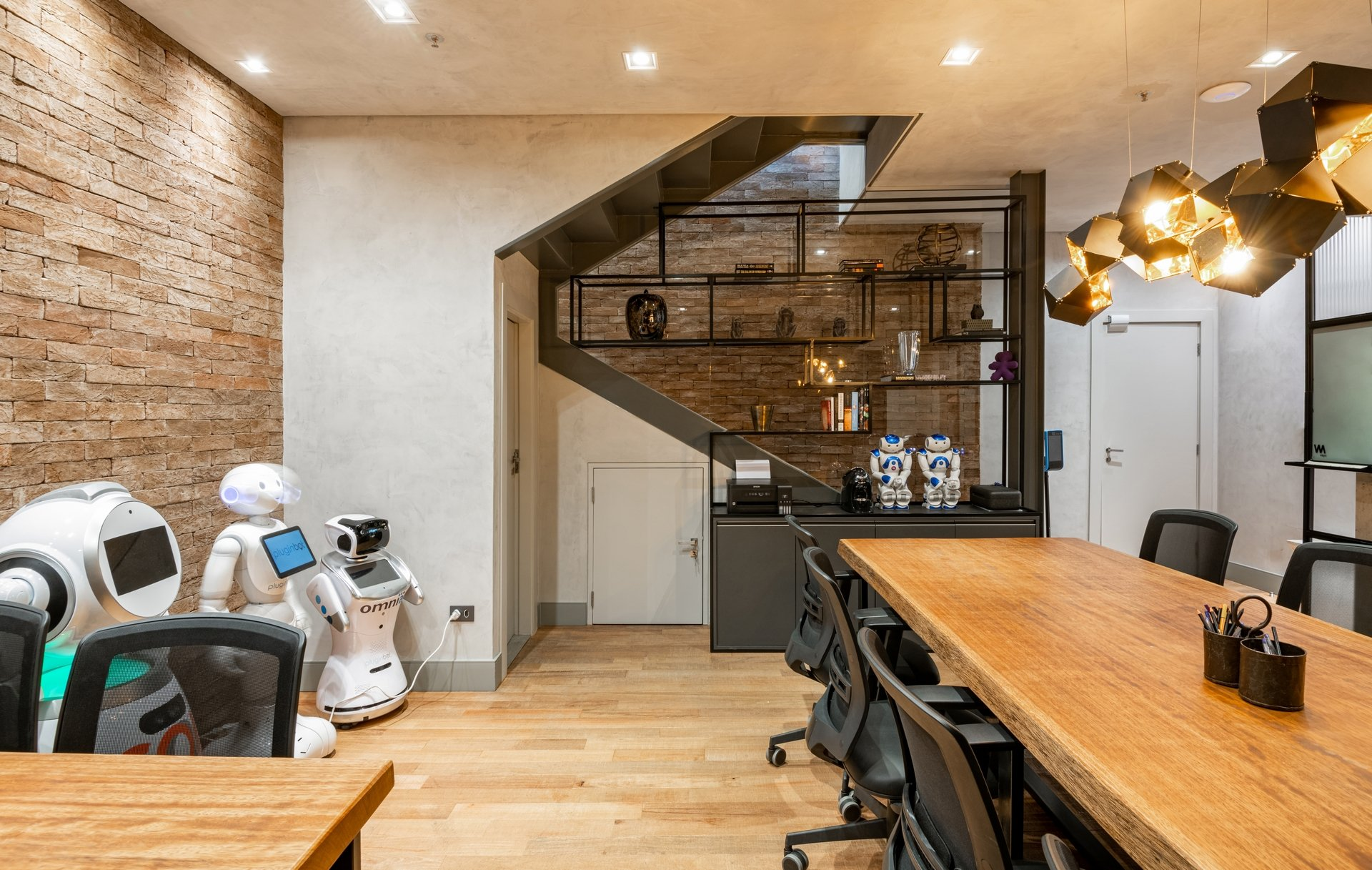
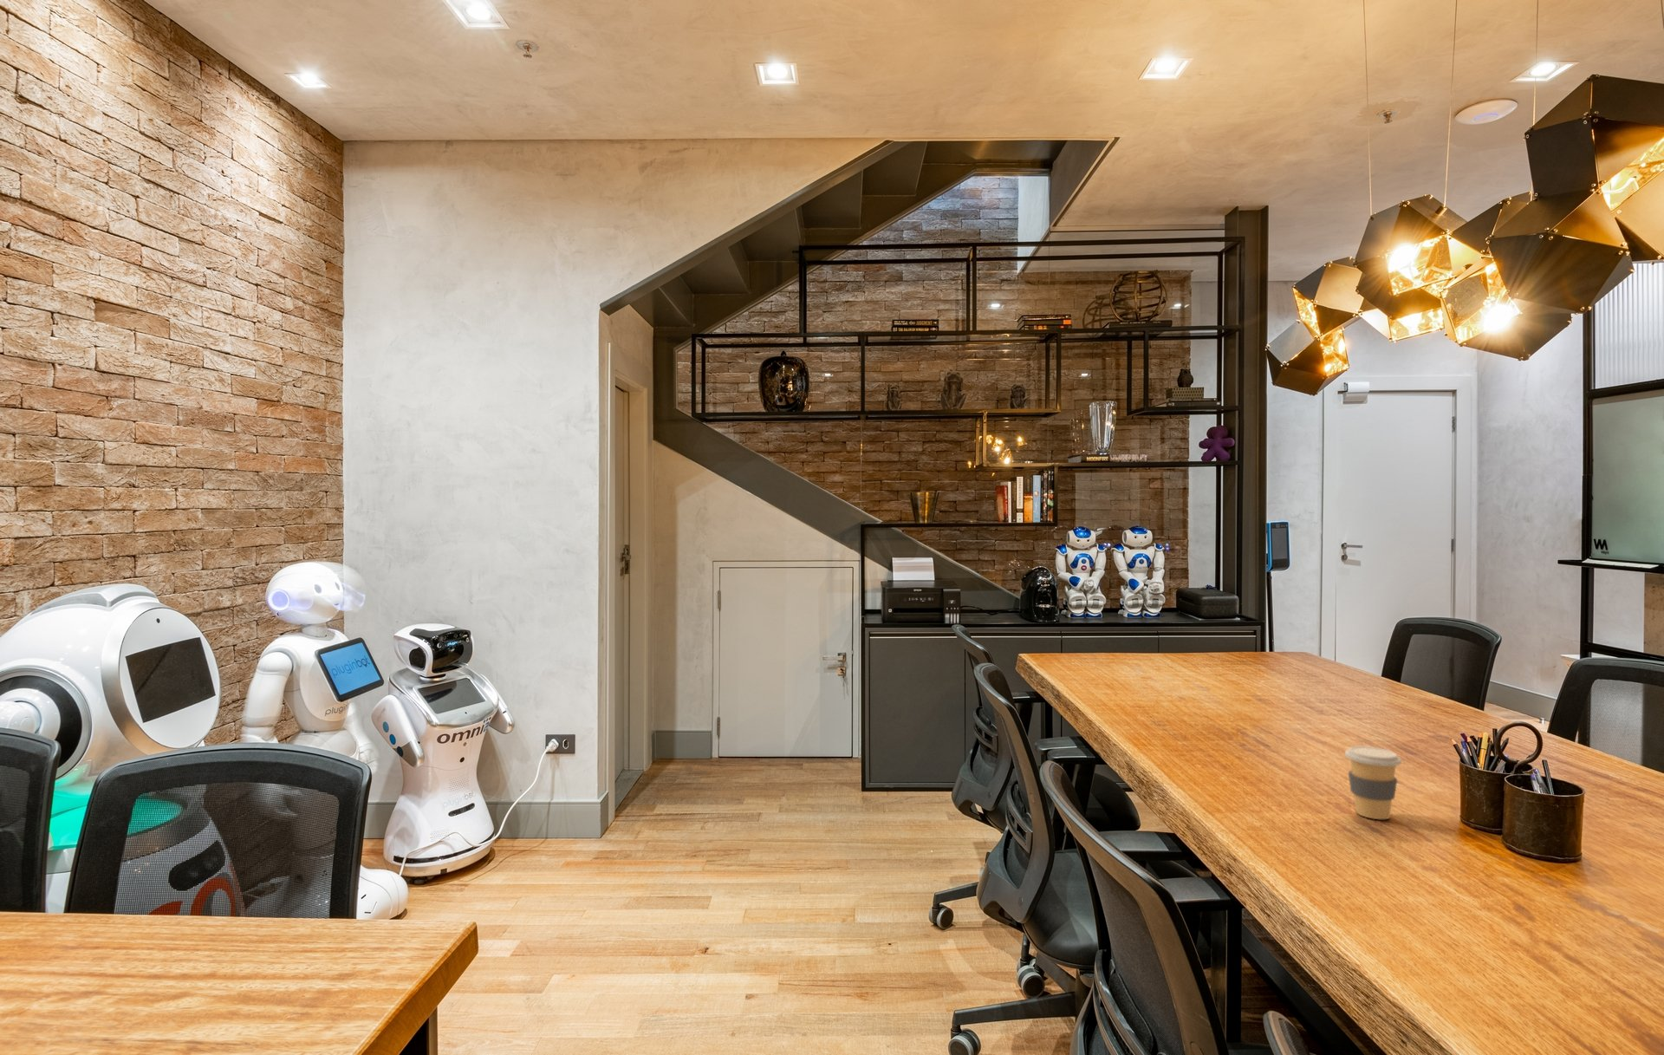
+ coffee cup (1372, 783)
